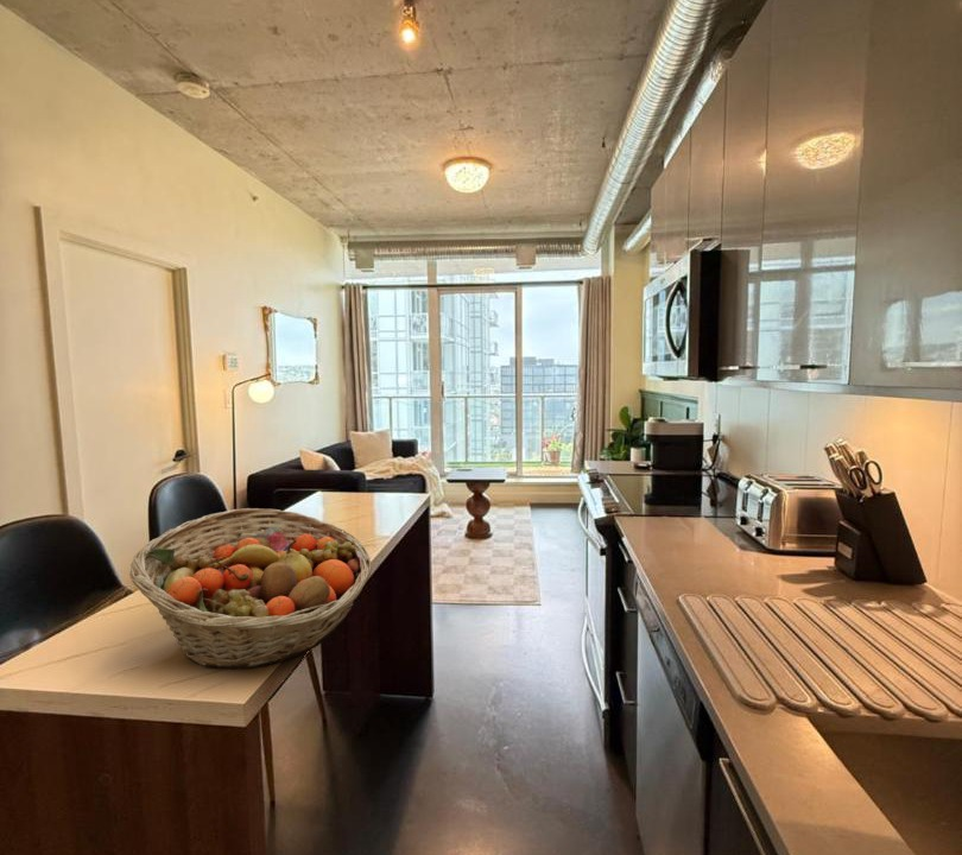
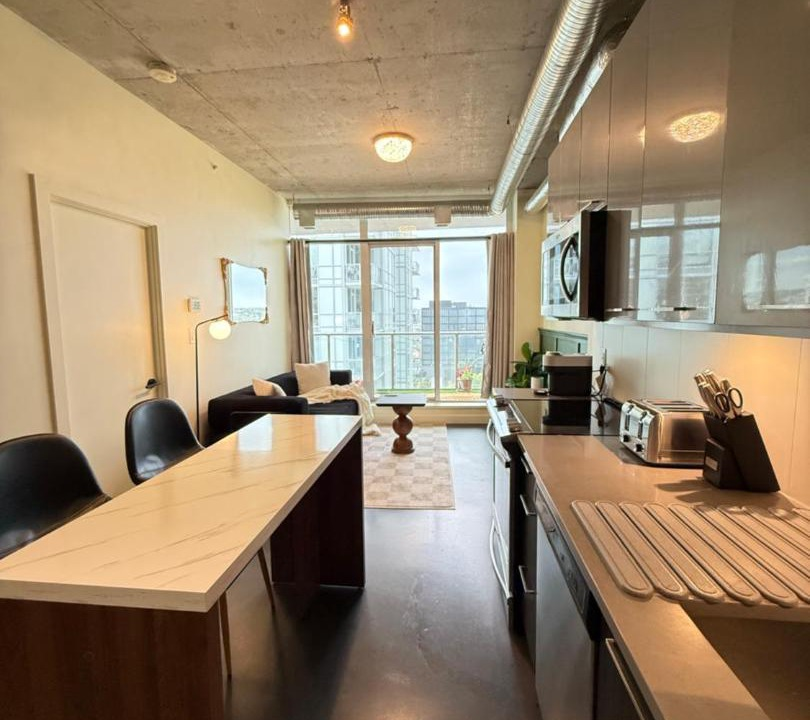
- fruit basket (266, 575)
